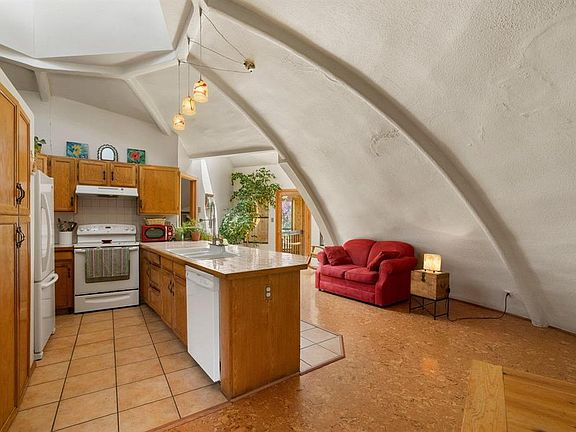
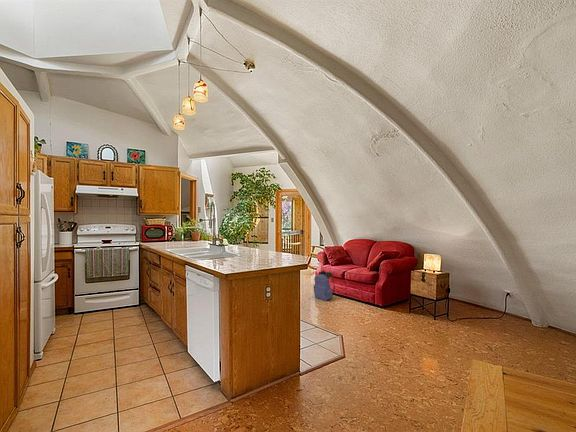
+ backpack (325, 284)
